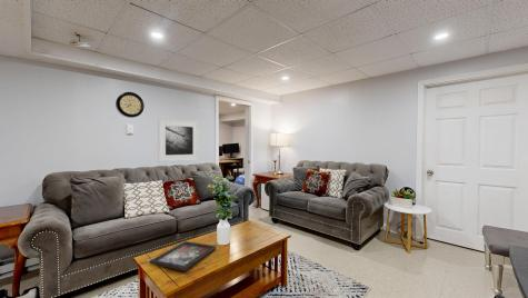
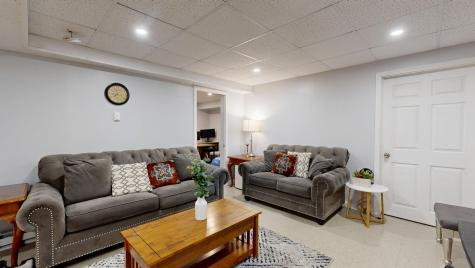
- decorative tray (185, 254)
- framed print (179, 140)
